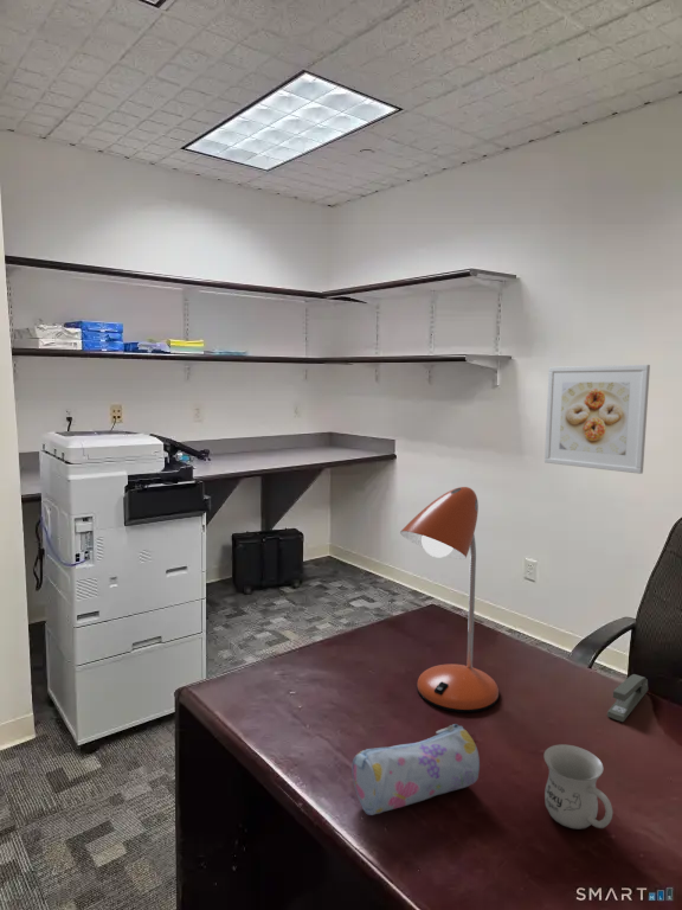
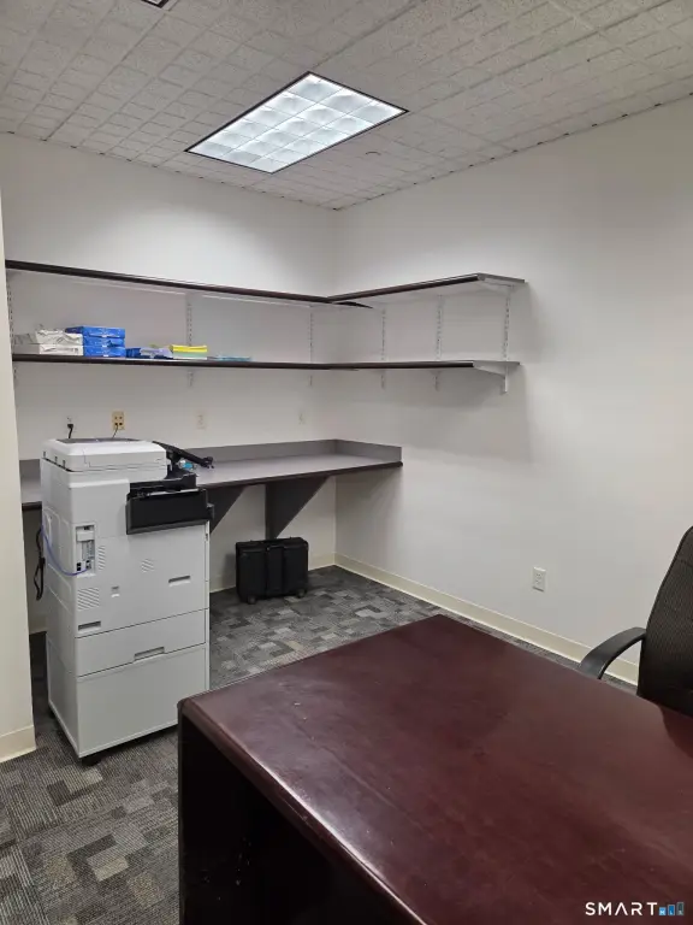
- stapler (629, 691)
- desk lamp (469, 595)
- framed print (593, 417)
- pencil case (417, 768)
- mug (579, 795)
